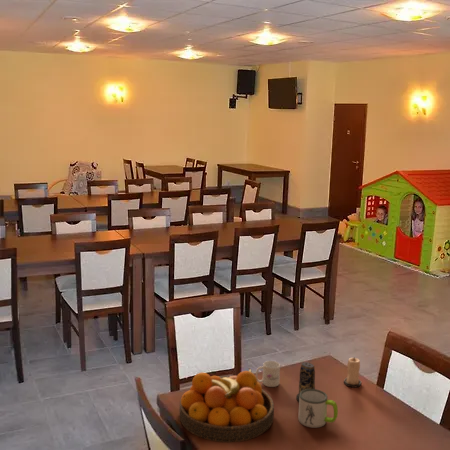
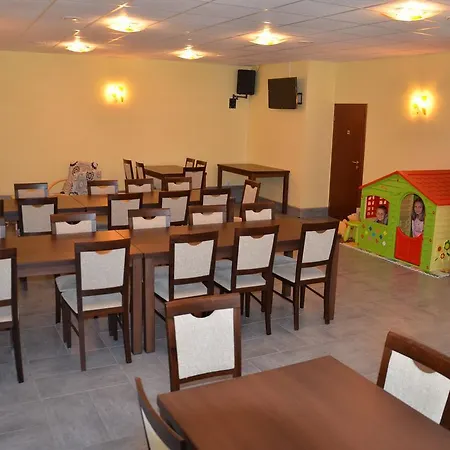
- candle (307, 381)
- candle (353, 370)
- mug (267, 374)
- fruit bowl (226, 396)
- mug (318, 409)
